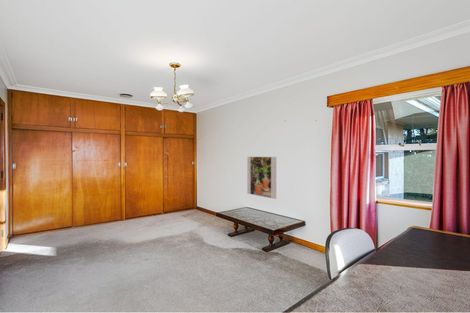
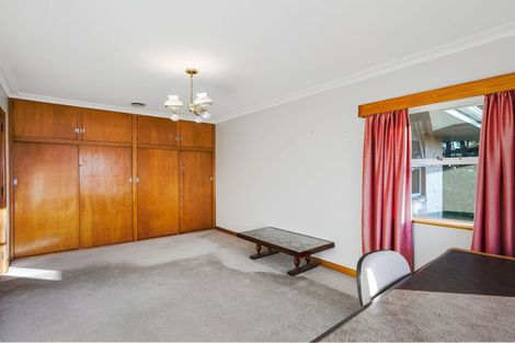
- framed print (260, 176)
